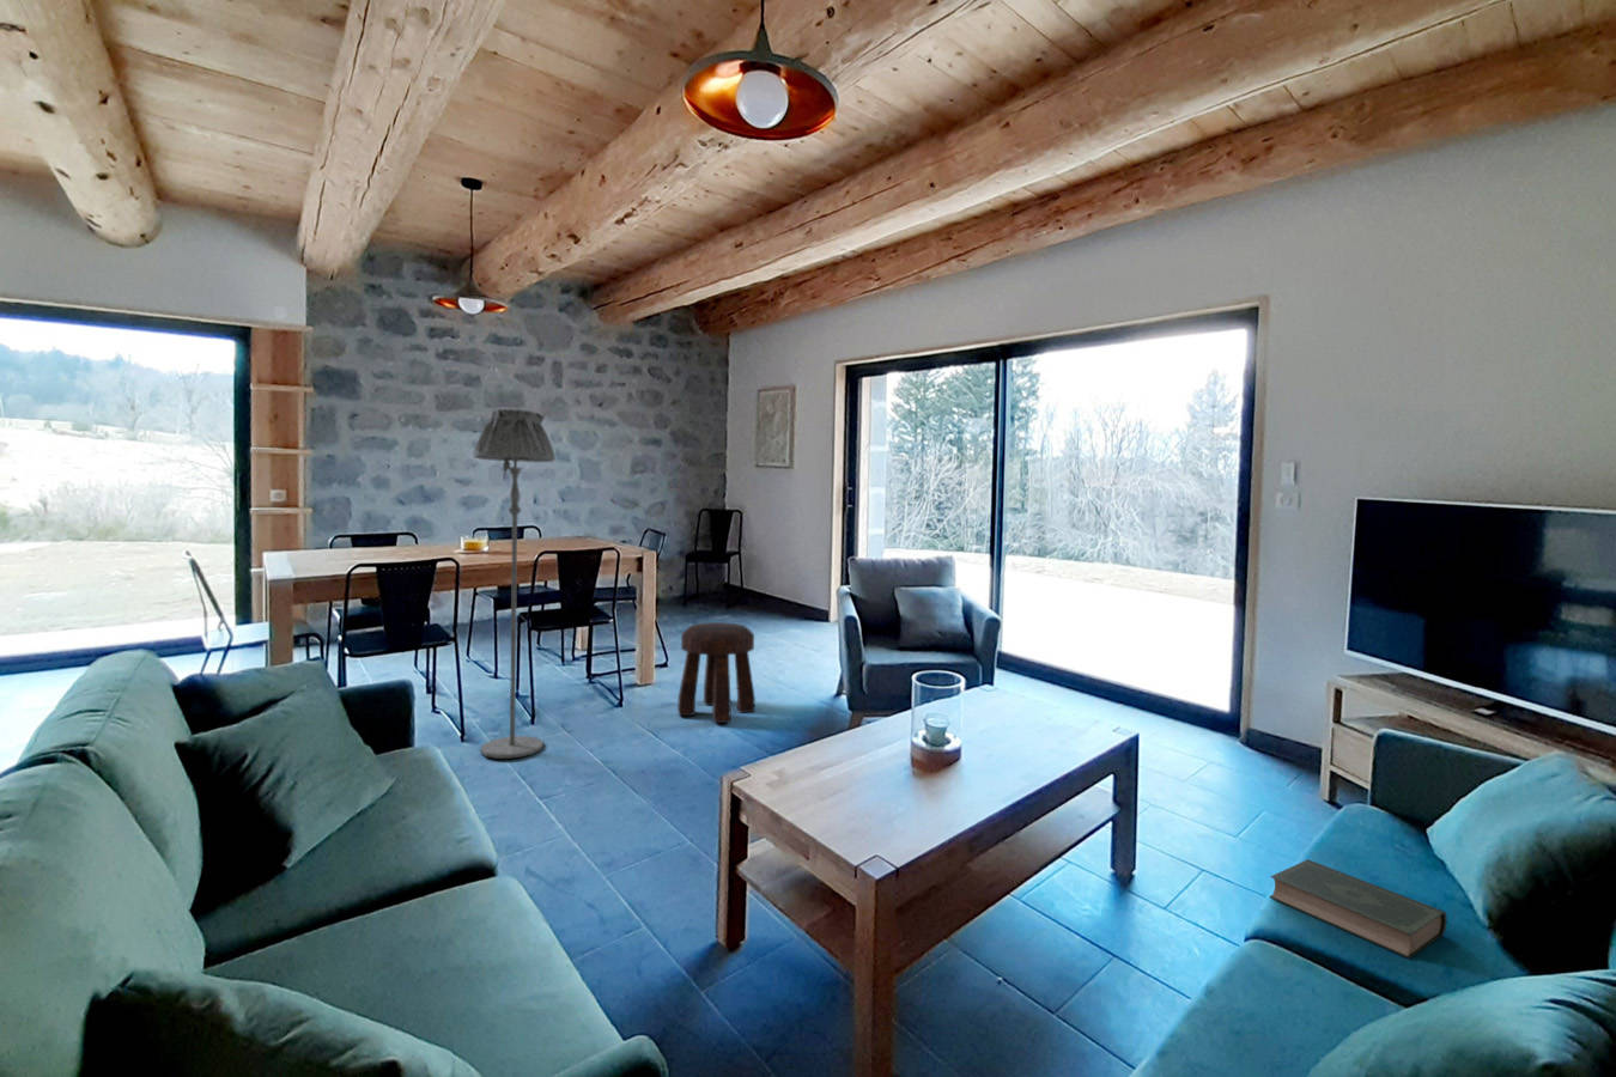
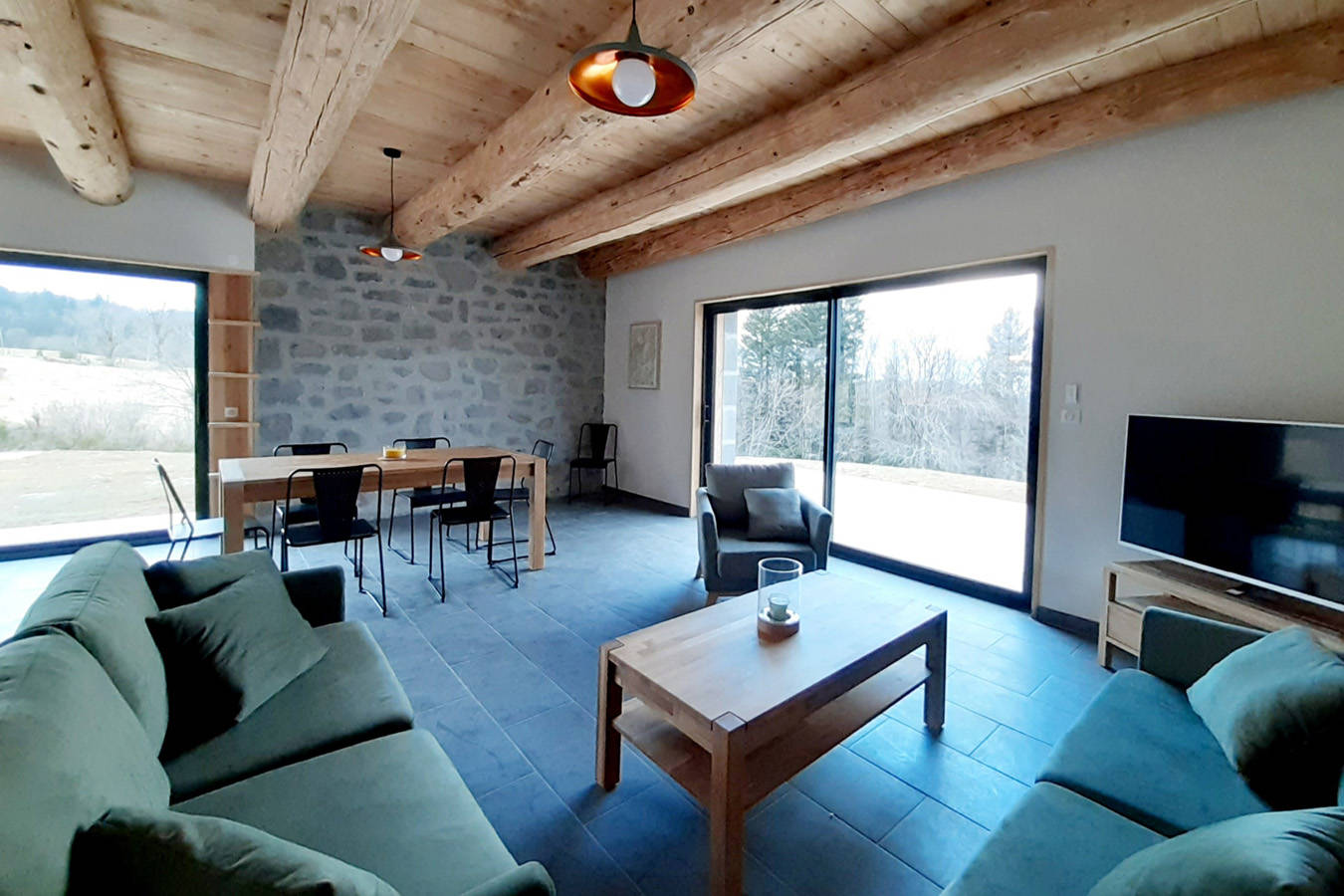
- stool (717, 668)
- book (1354, 904)
- floor lamp (512, 581)
